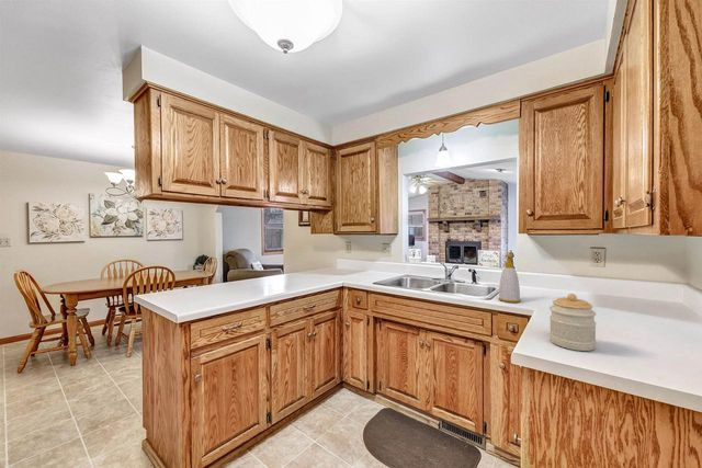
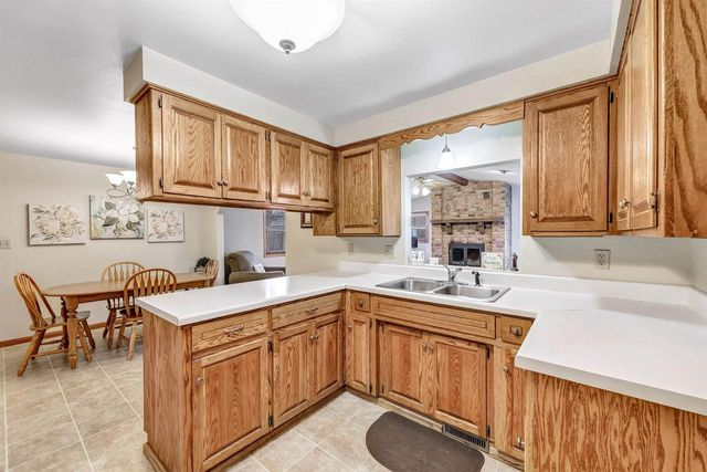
- jar (571, 318)
- soap bottle (509, 277)
